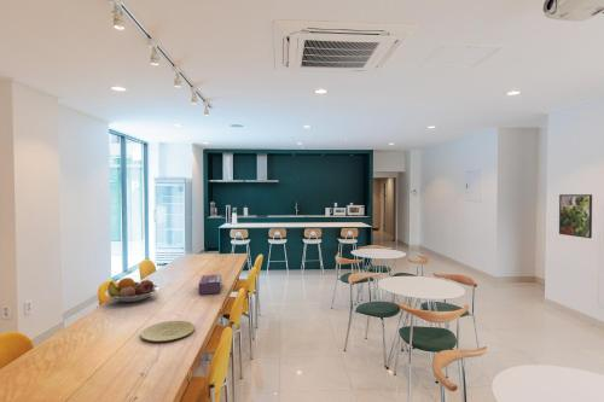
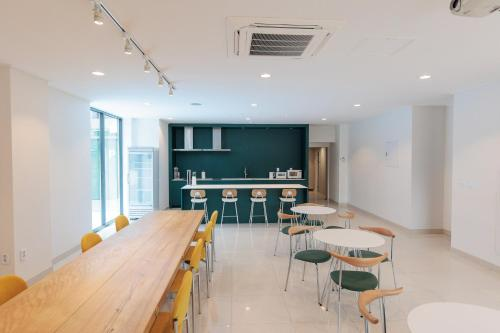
- tissue box (210, 284)
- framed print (574, 215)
- plate (168, 331)
- fruit bowl (133, 287)
